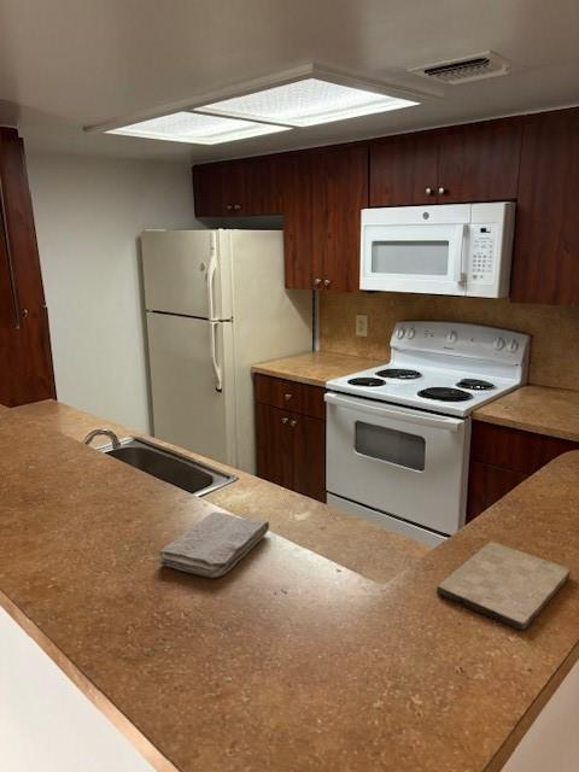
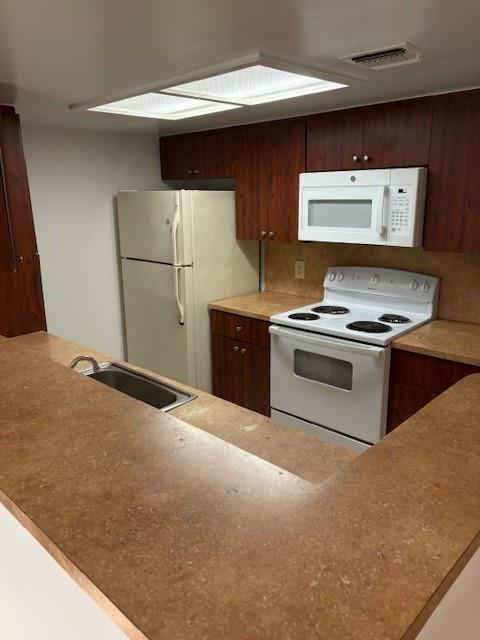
- cutting board (504, 580)
- washcloth (216, 540)
